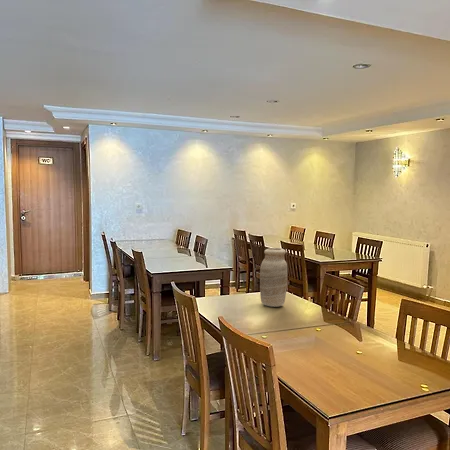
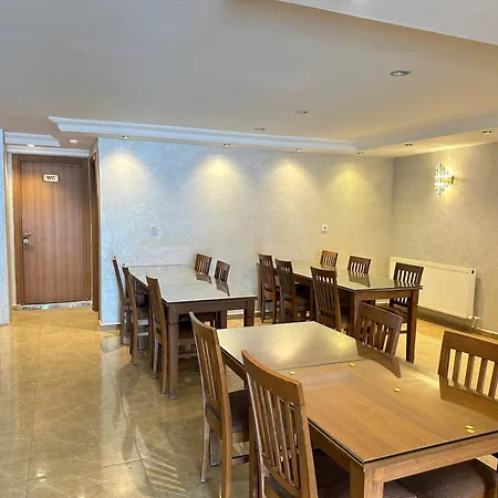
- vase (273, 277)
